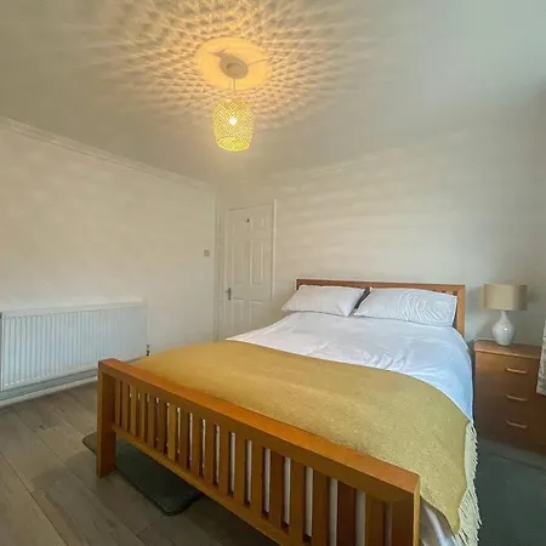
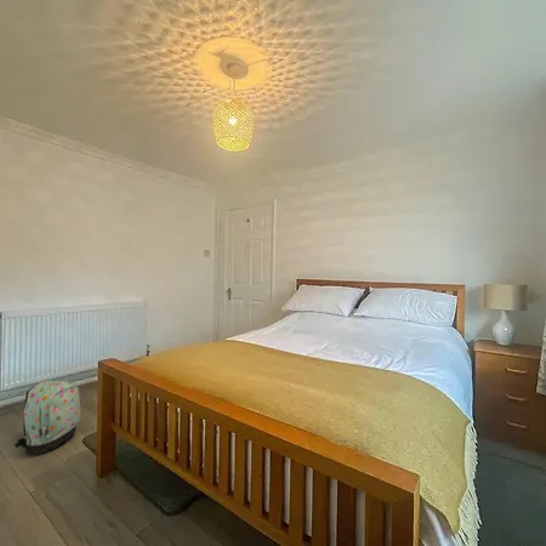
+ backpack (53, 411)
